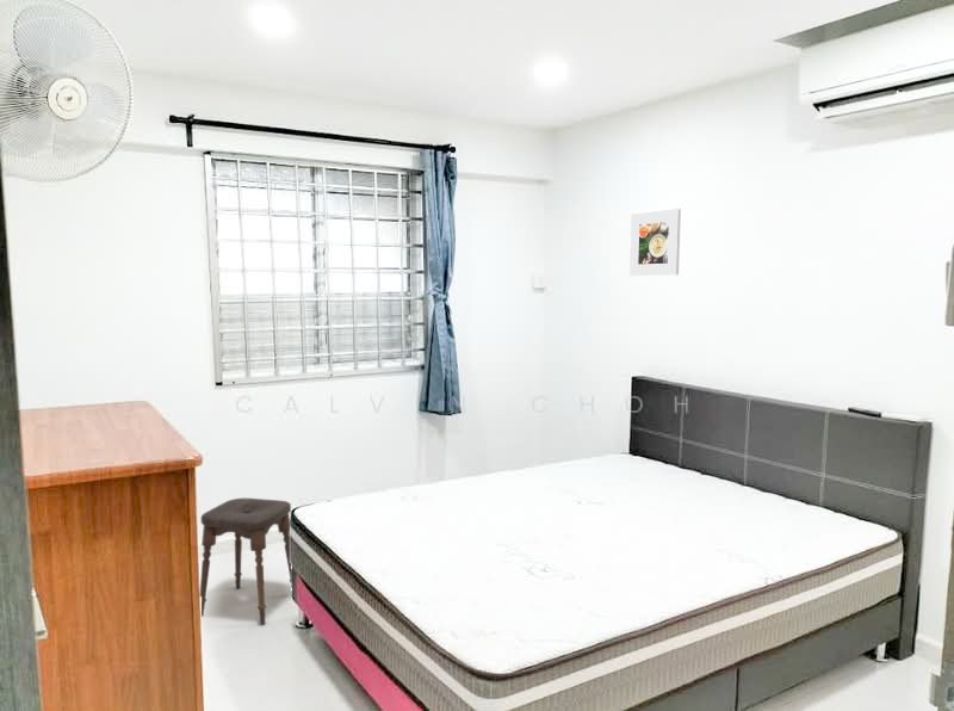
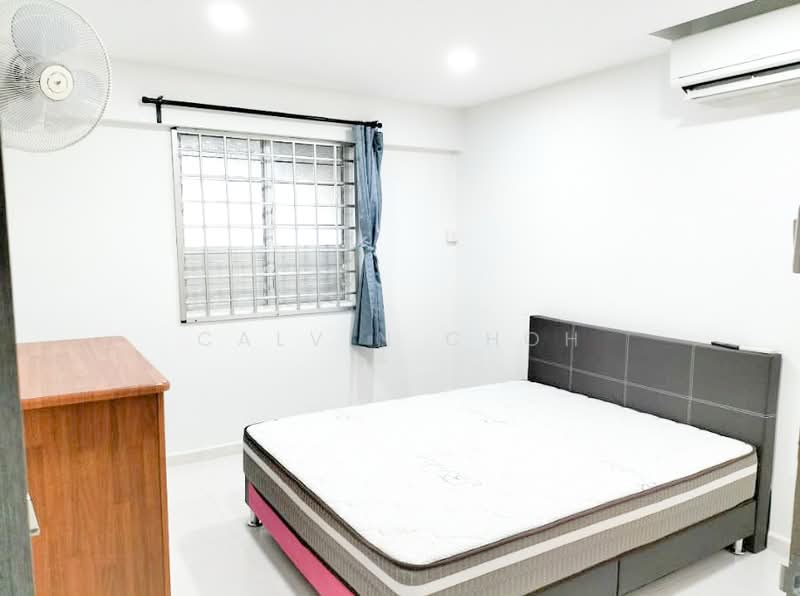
- stool (250, 550)
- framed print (653, 243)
